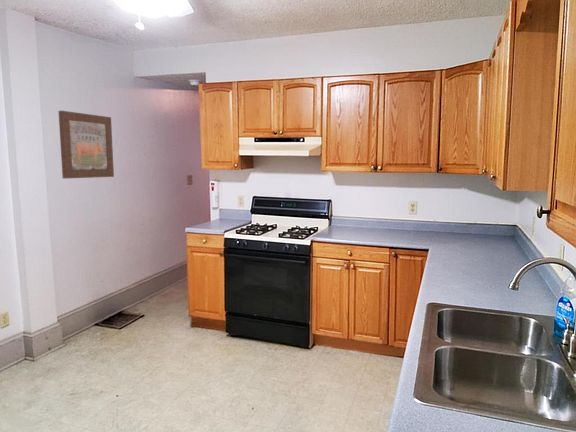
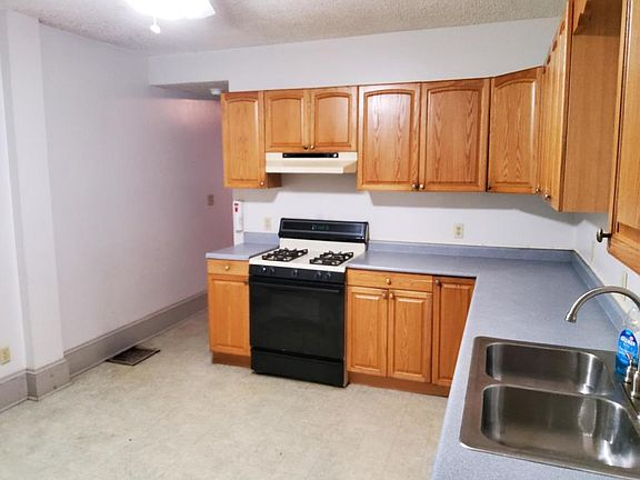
- wall art (88, 146)
